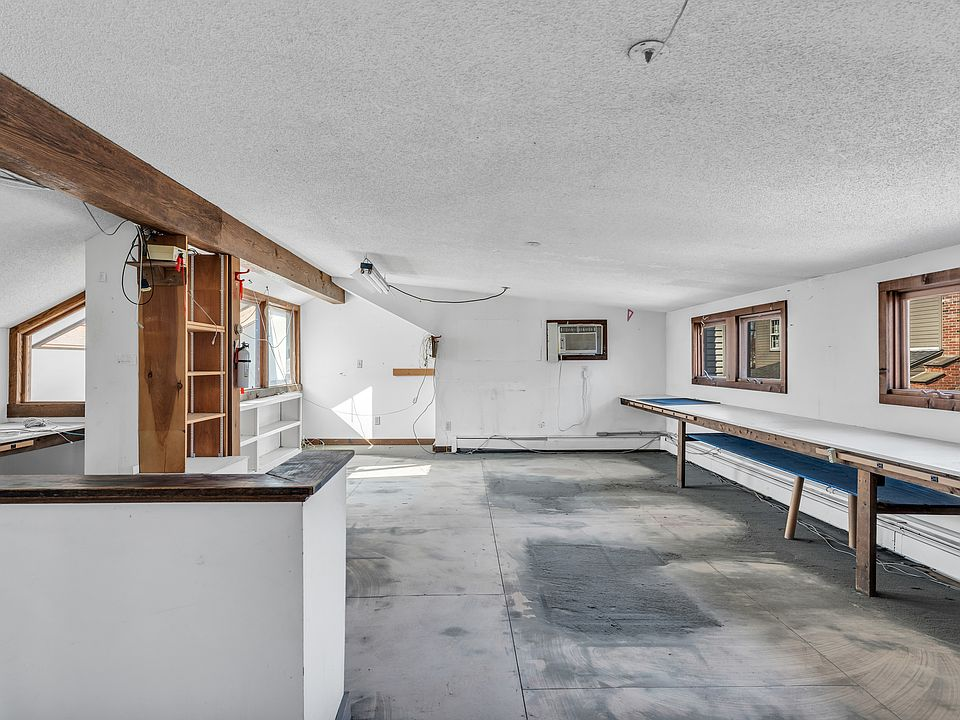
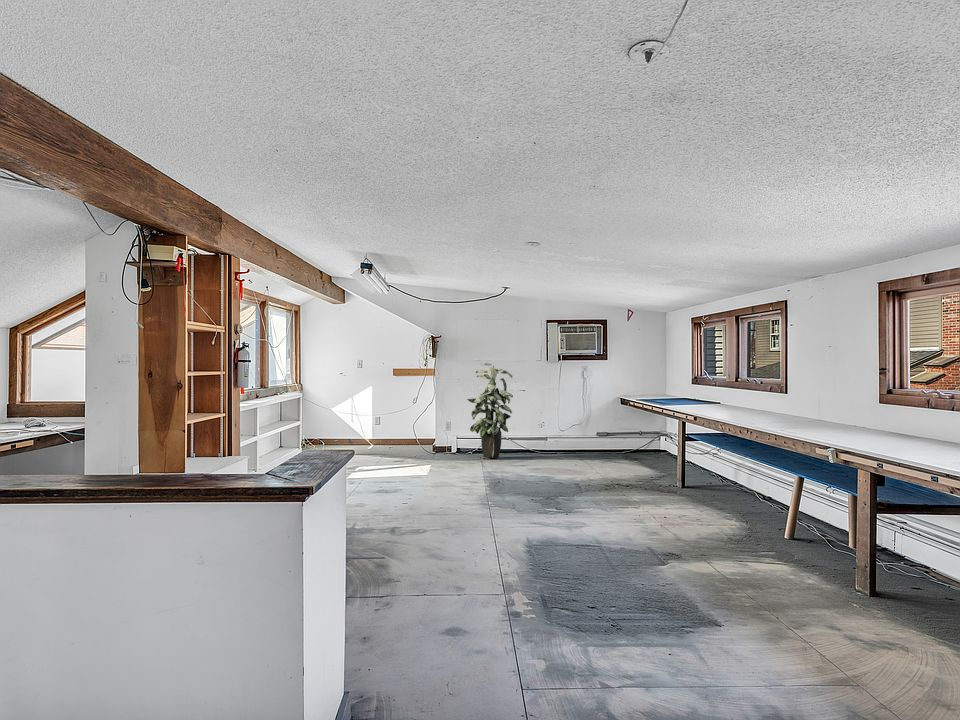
+ indoor plant (489, 410)
